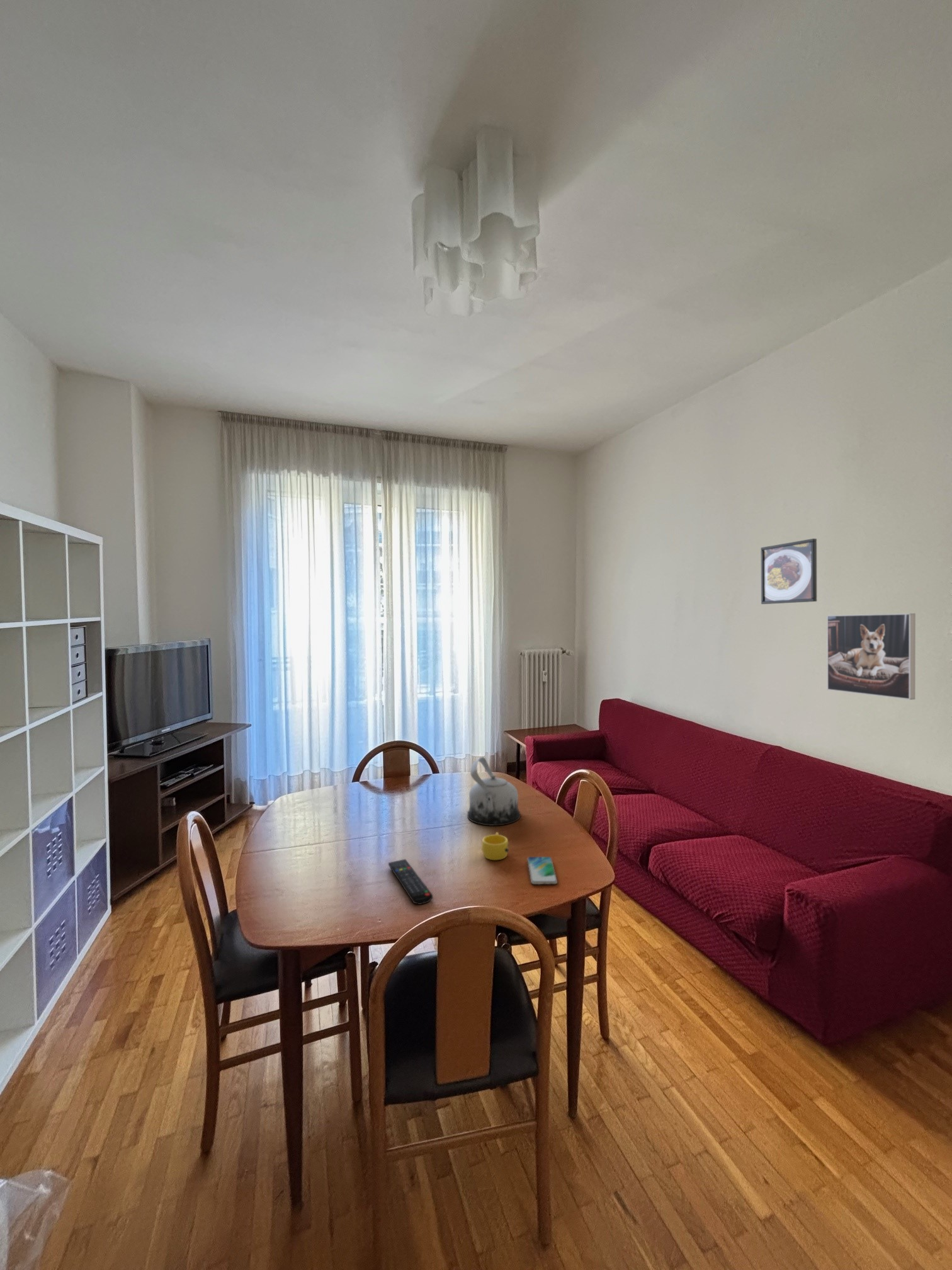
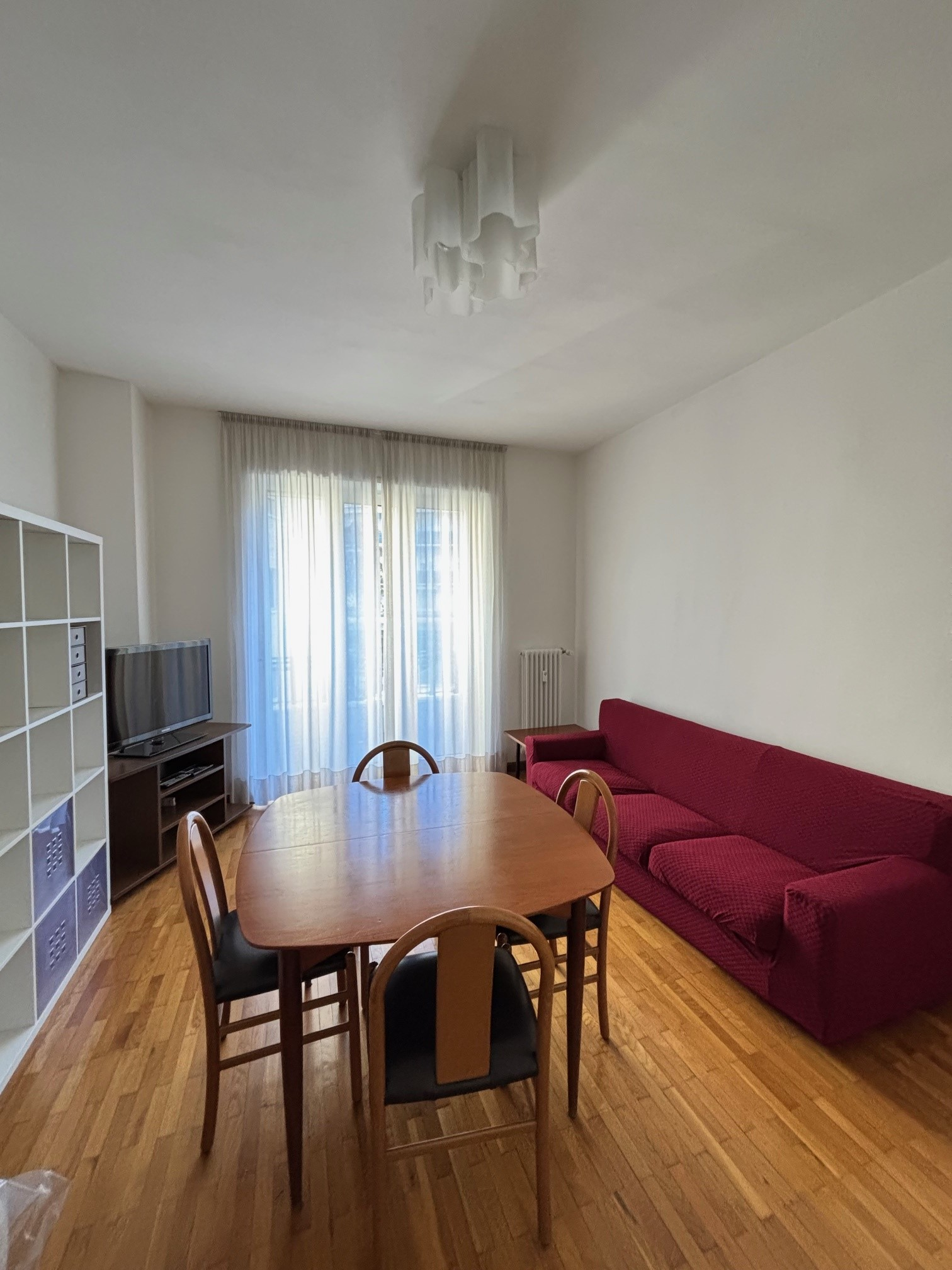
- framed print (787, 573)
- smartphone (541, 869)
- remote control (409, 881)
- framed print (868, 654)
- teapot (492, 789)
- cup (496, 845)
